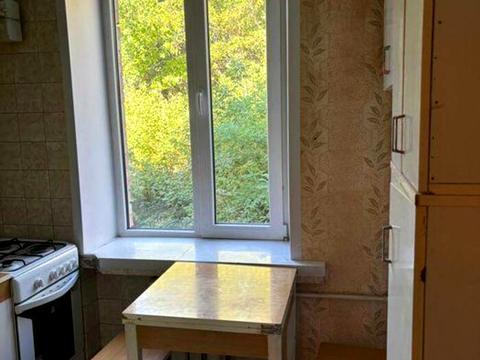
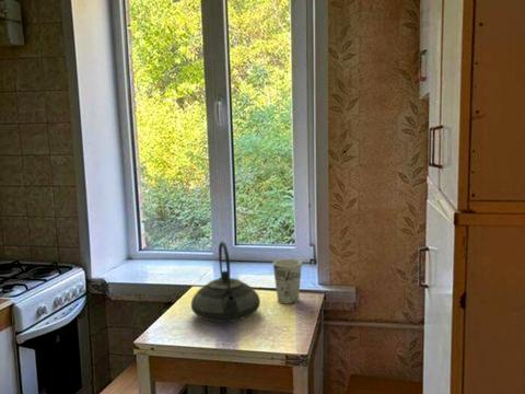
+ cup (288, 281)
+ teapot (225, 280)
